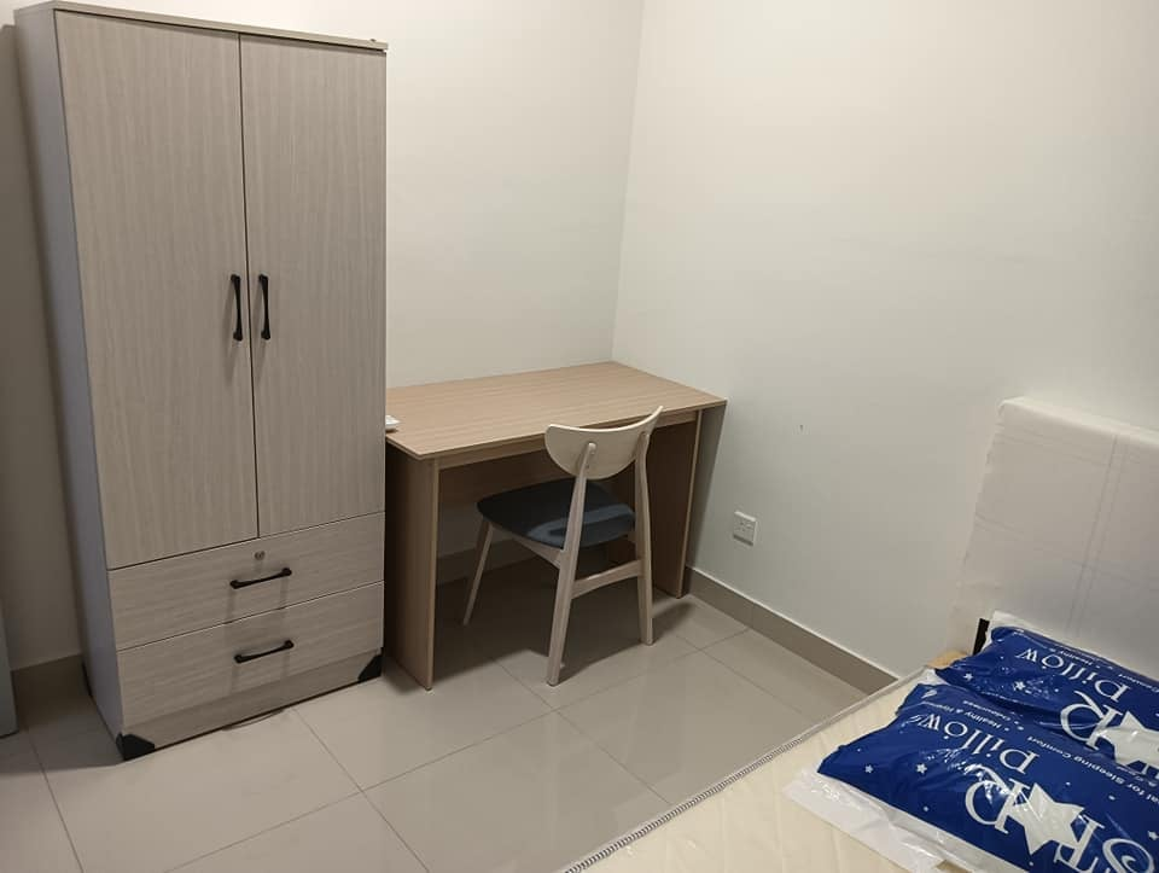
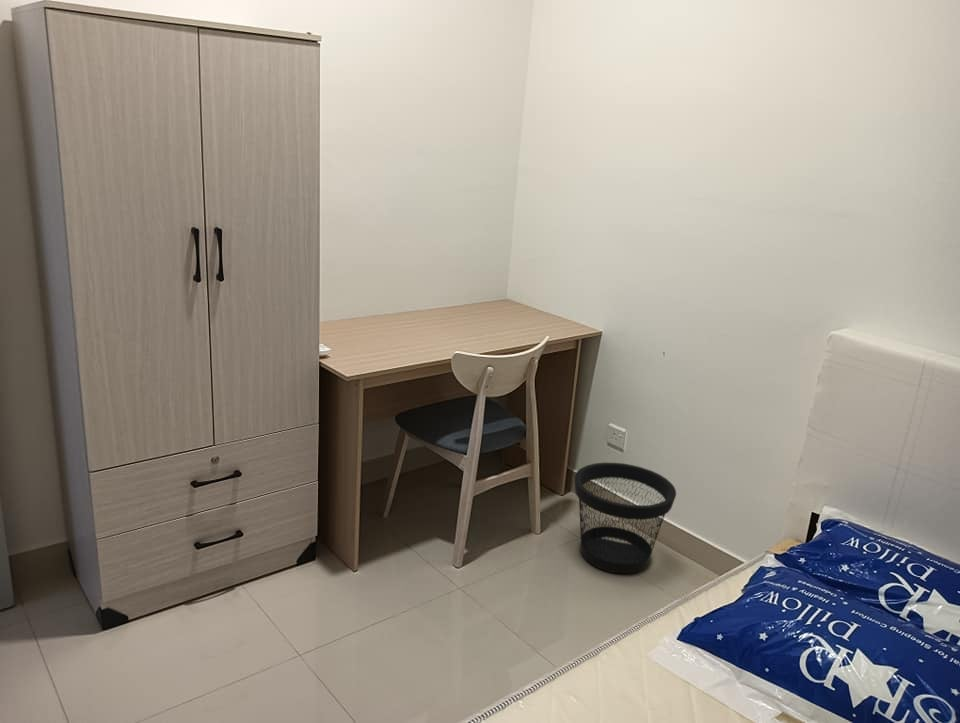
+ wastebasket (619, 518)
